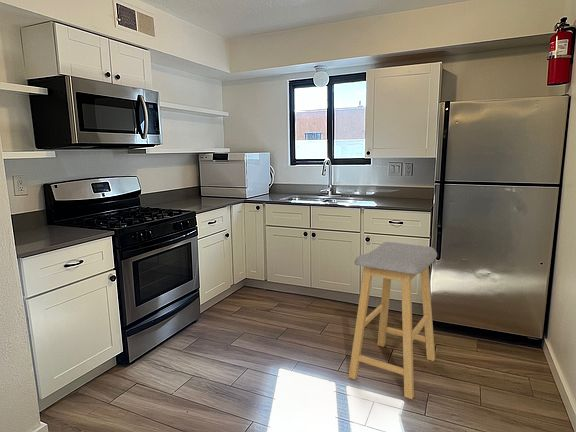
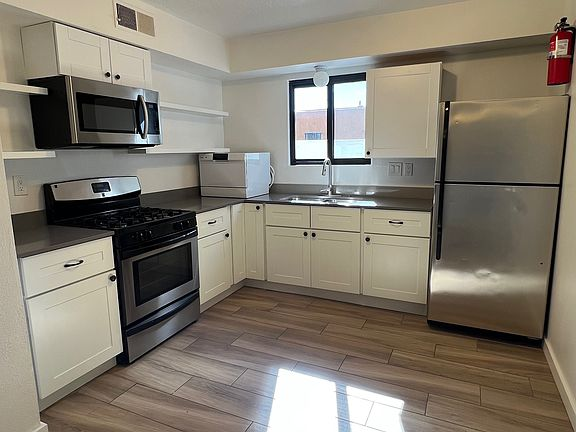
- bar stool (402, 310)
